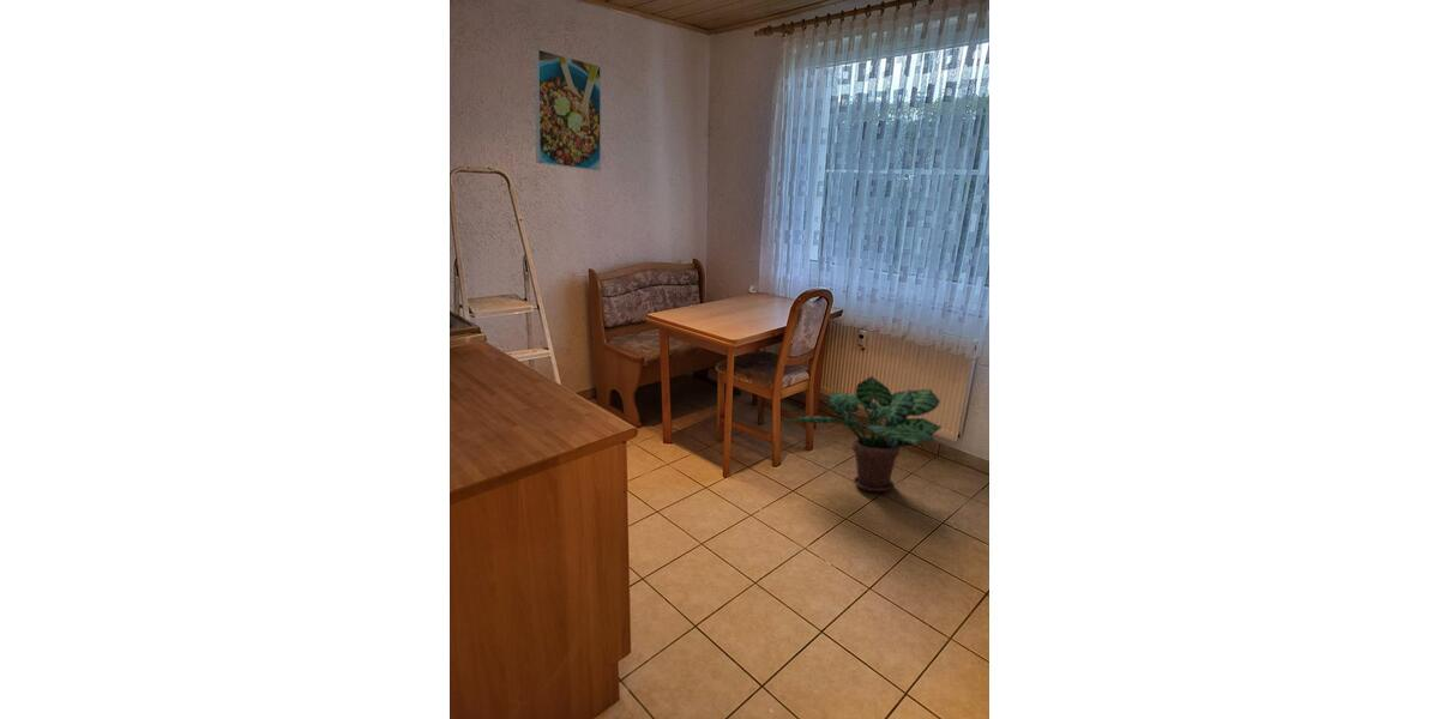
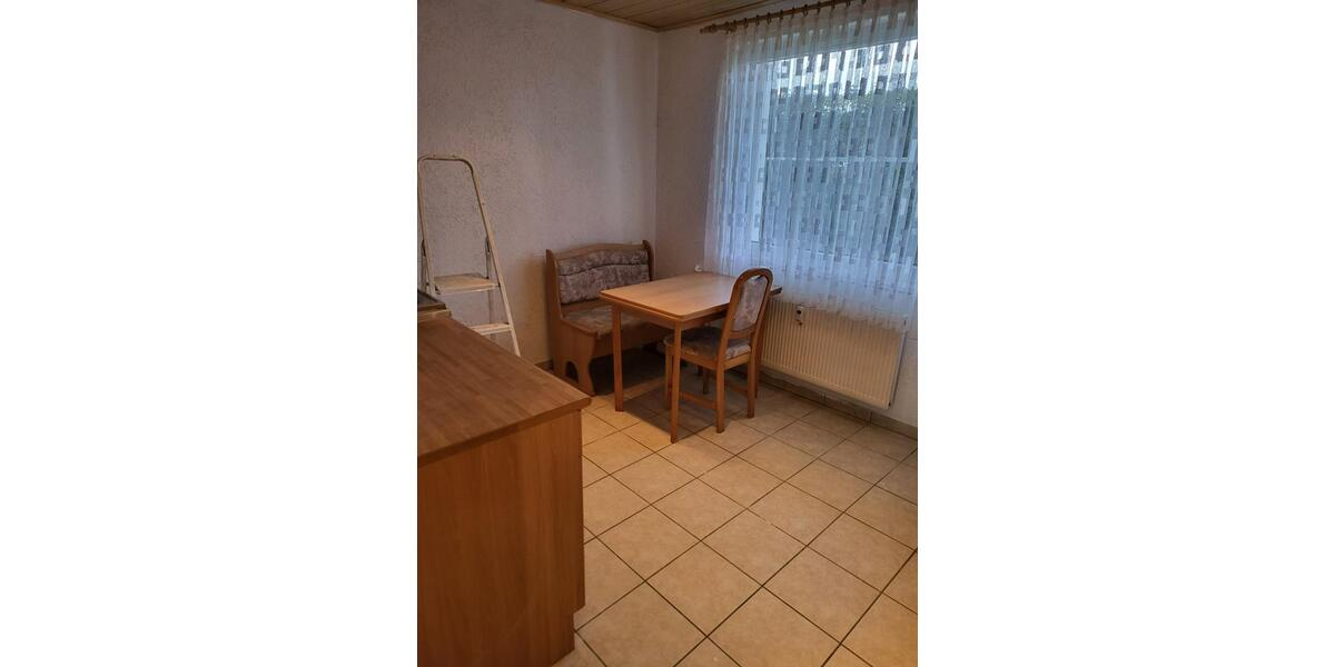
- potted plant (883, 428)
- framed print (568, 113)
